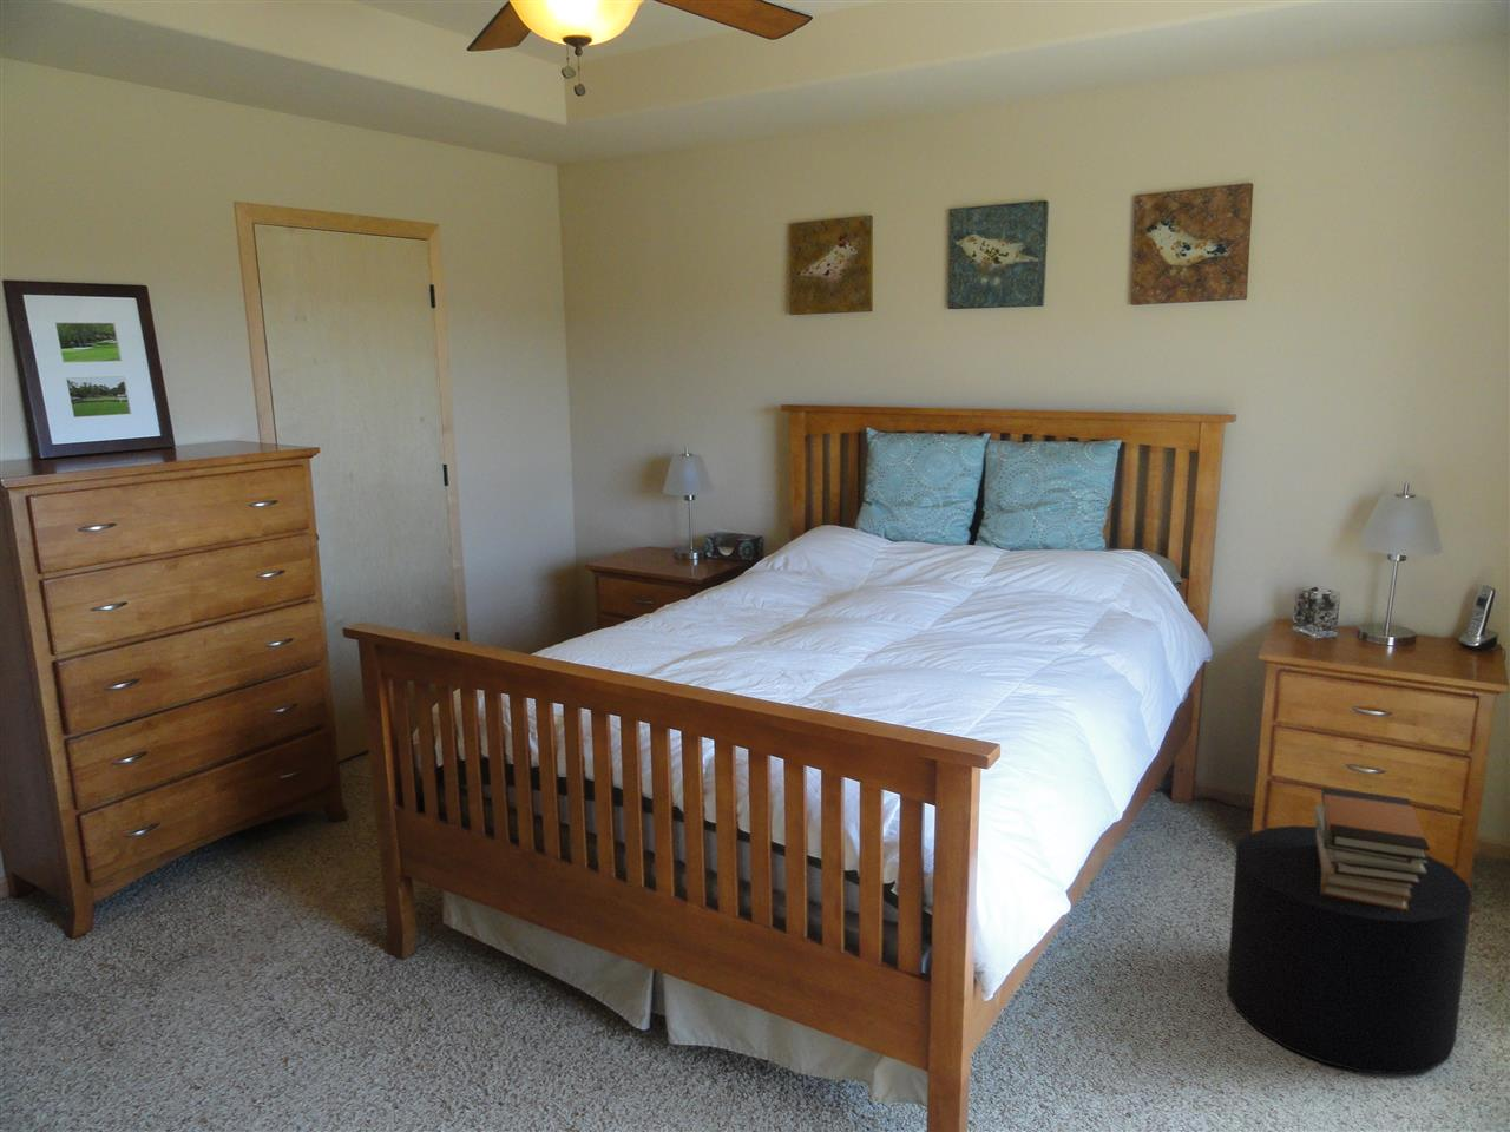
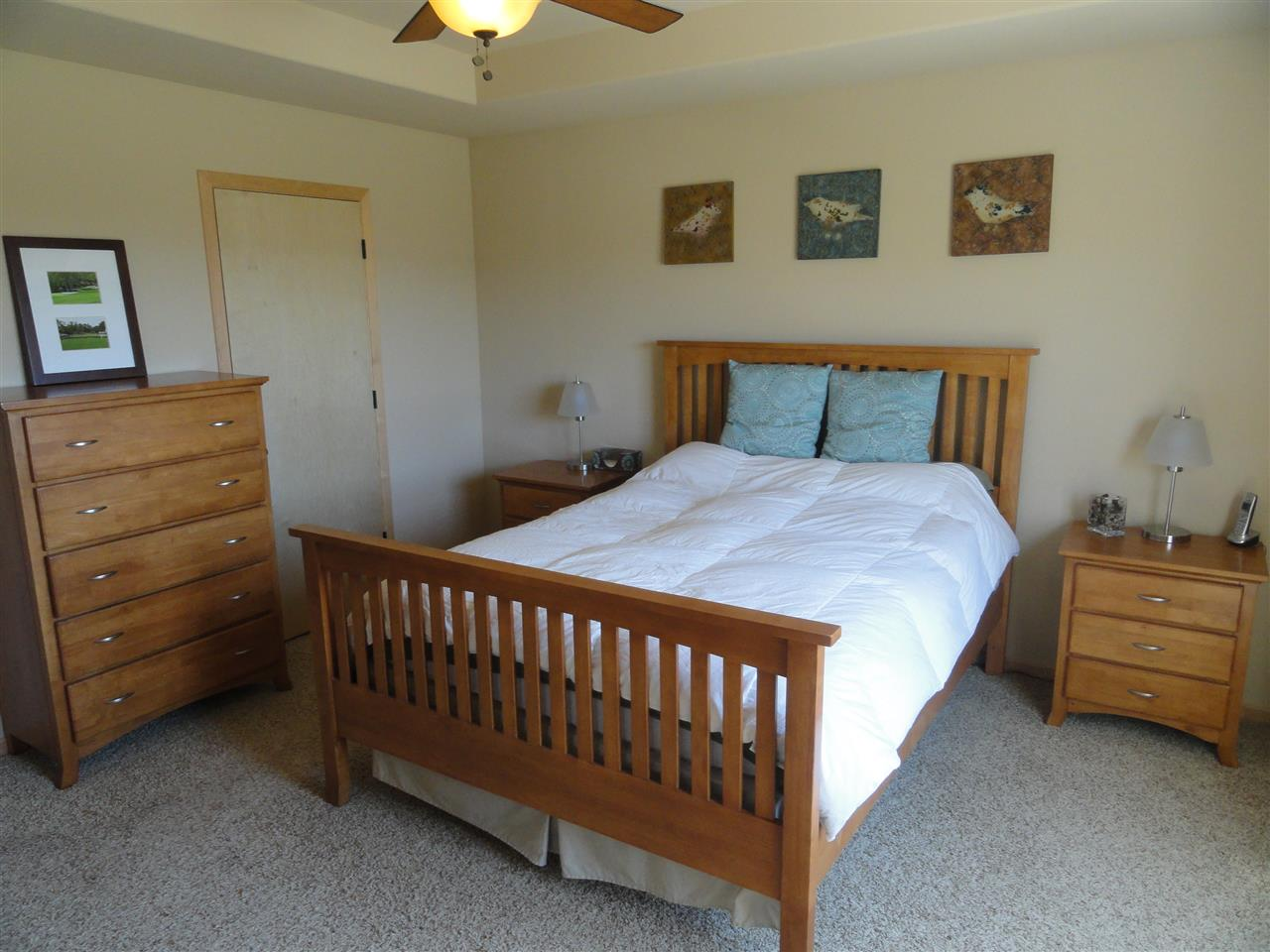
- stool (1340, 938)
- book stack (1366, 844)
